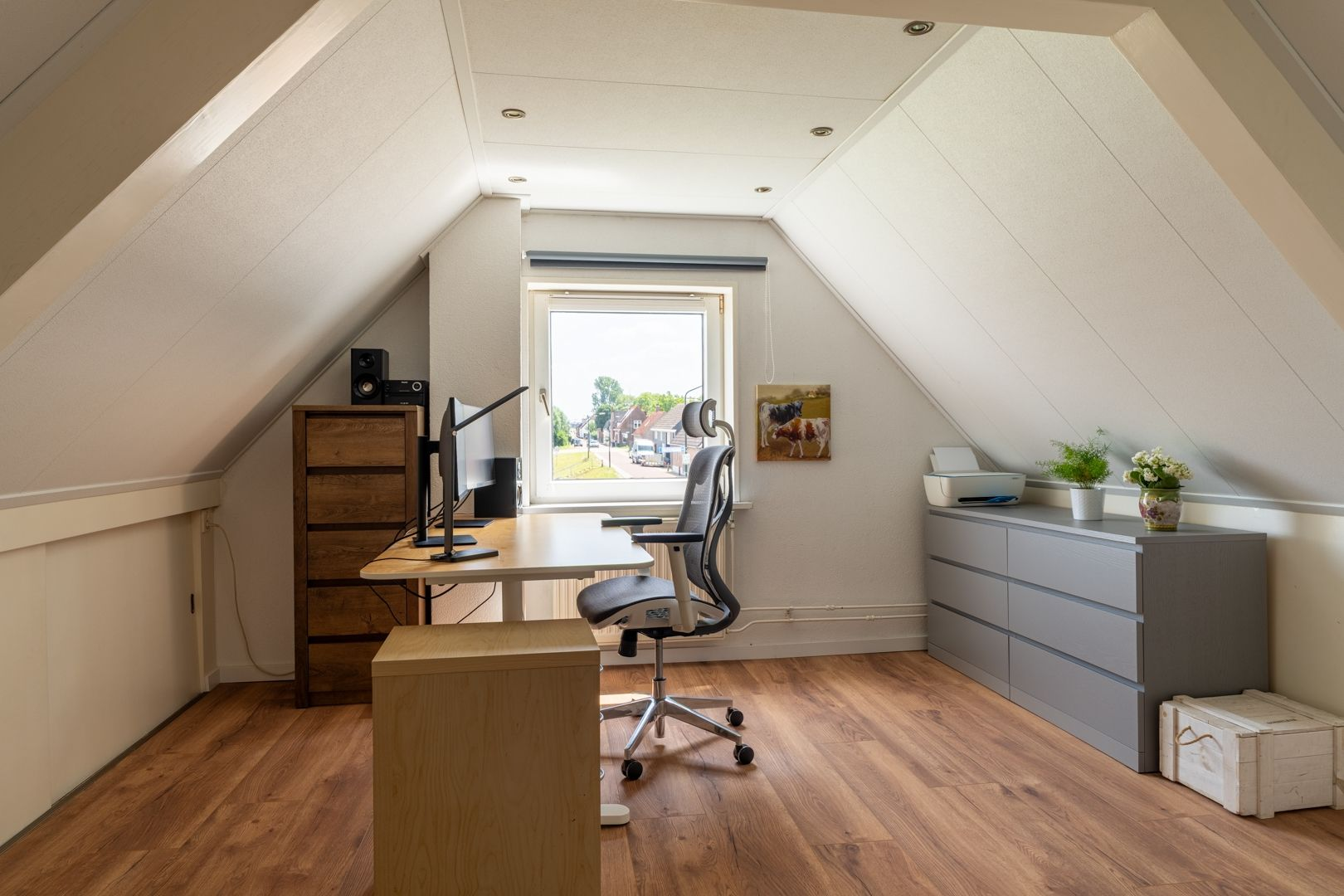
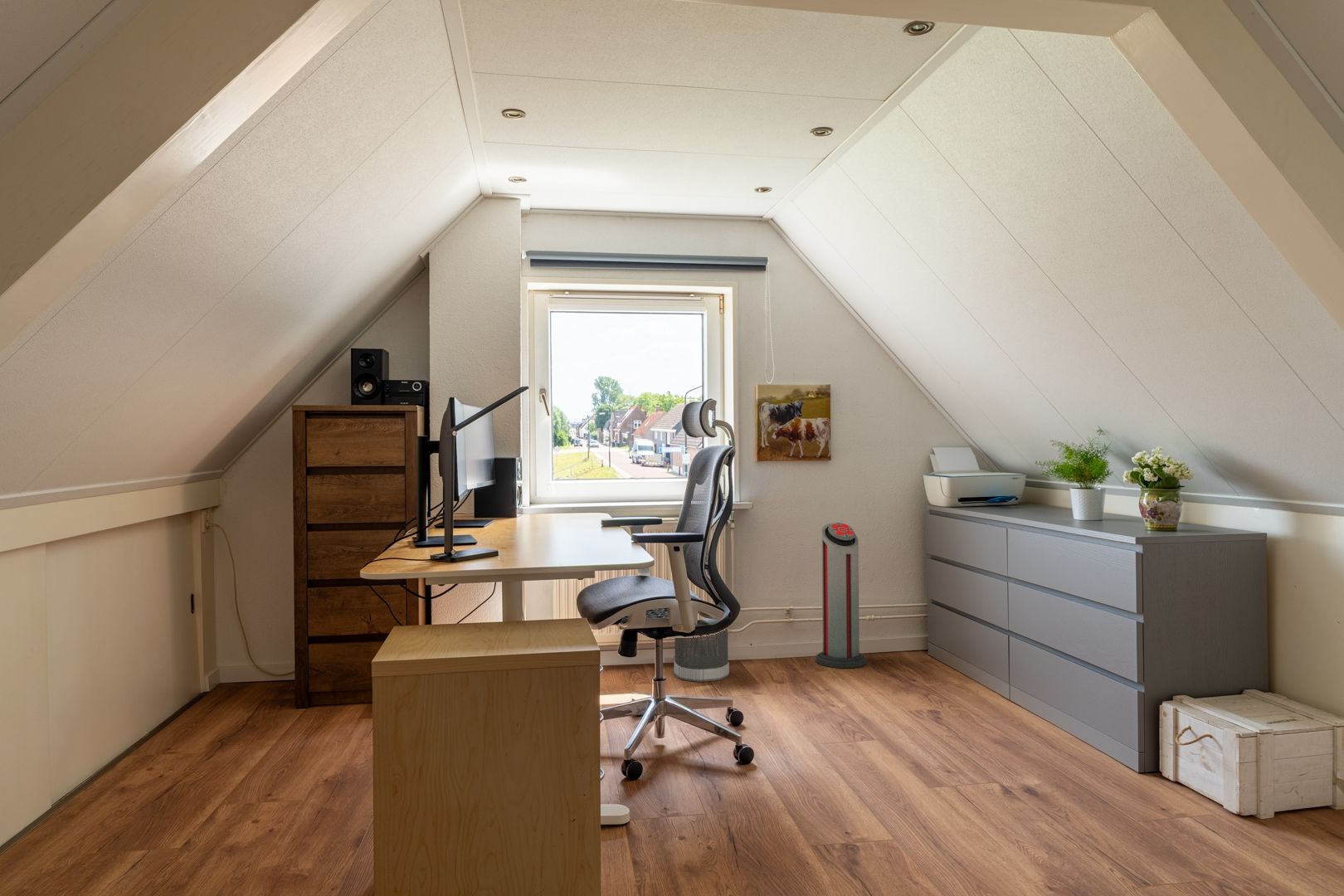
+ air purifier (840, 592)
+ wastebasket (701, 642)
